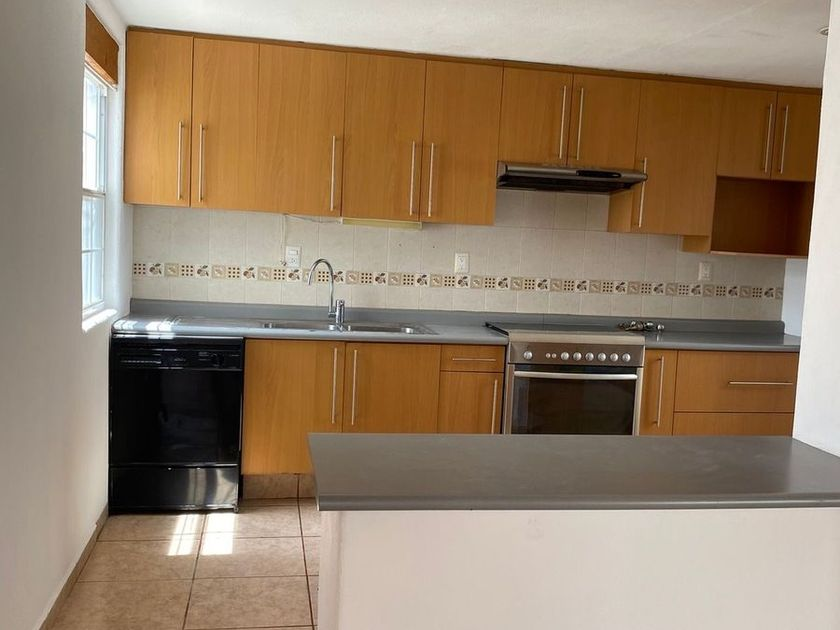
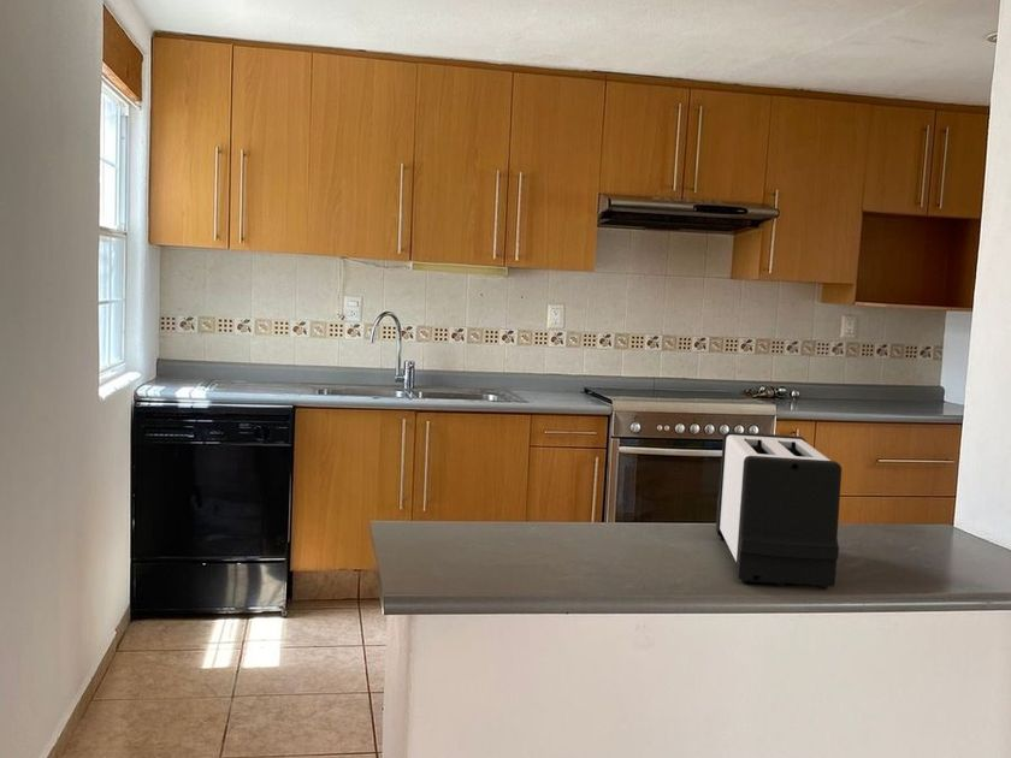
+ toaster (773, 503)
